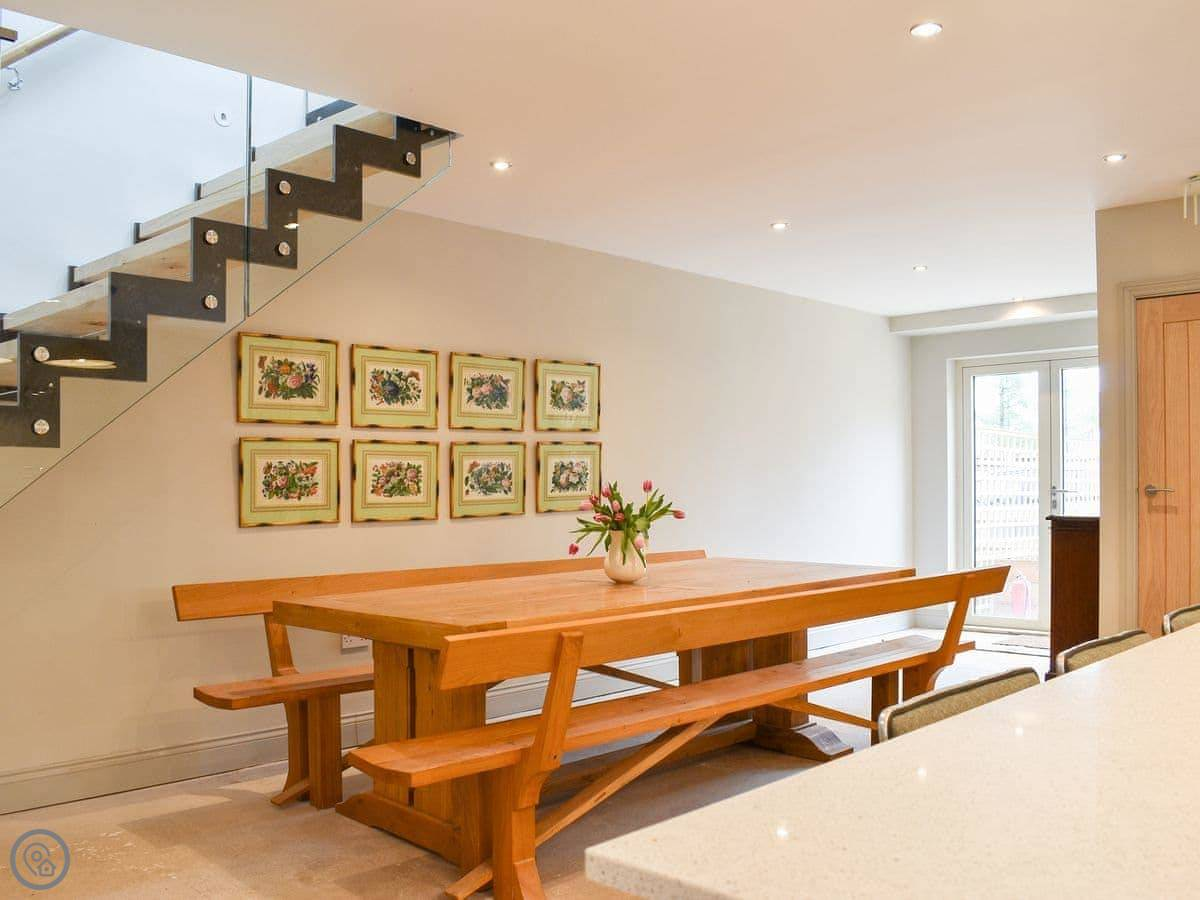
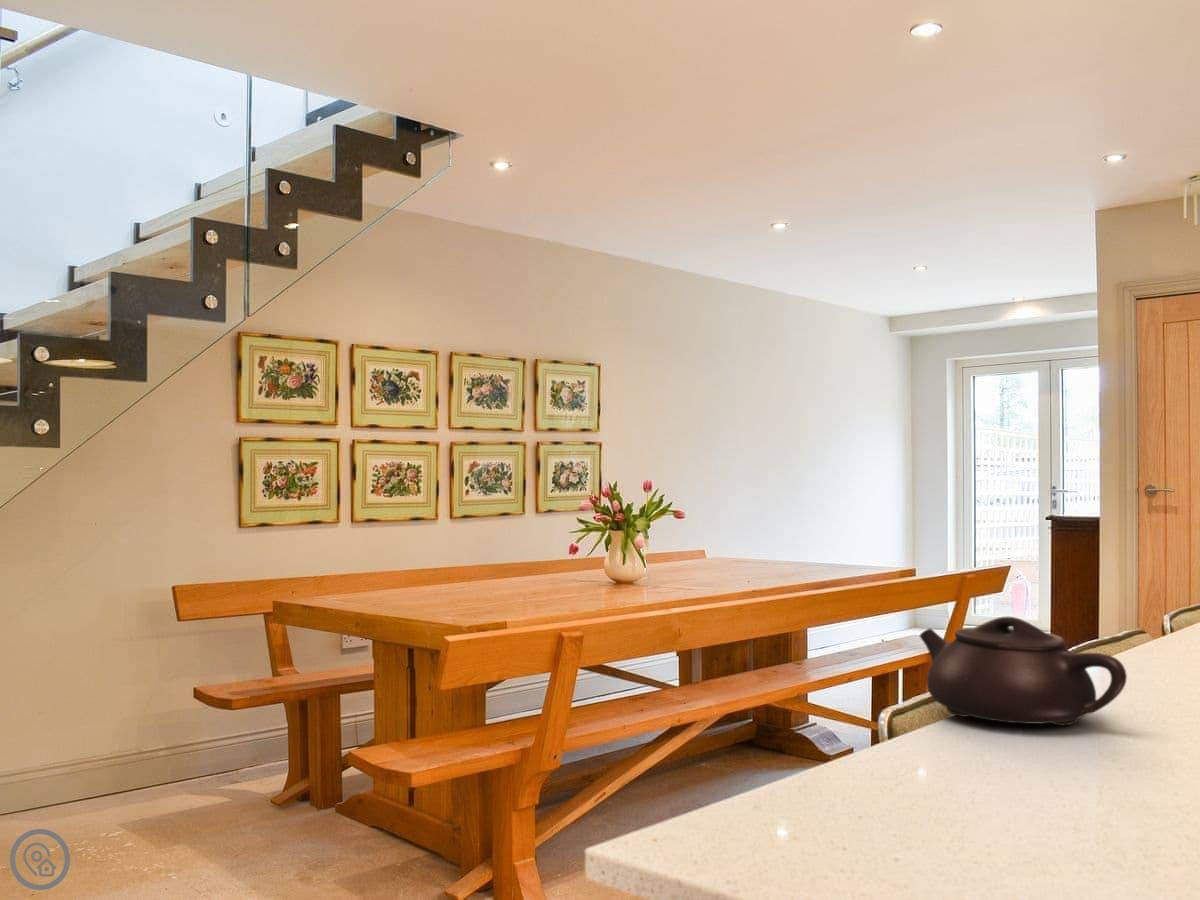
+ teapot (1010, 666)
